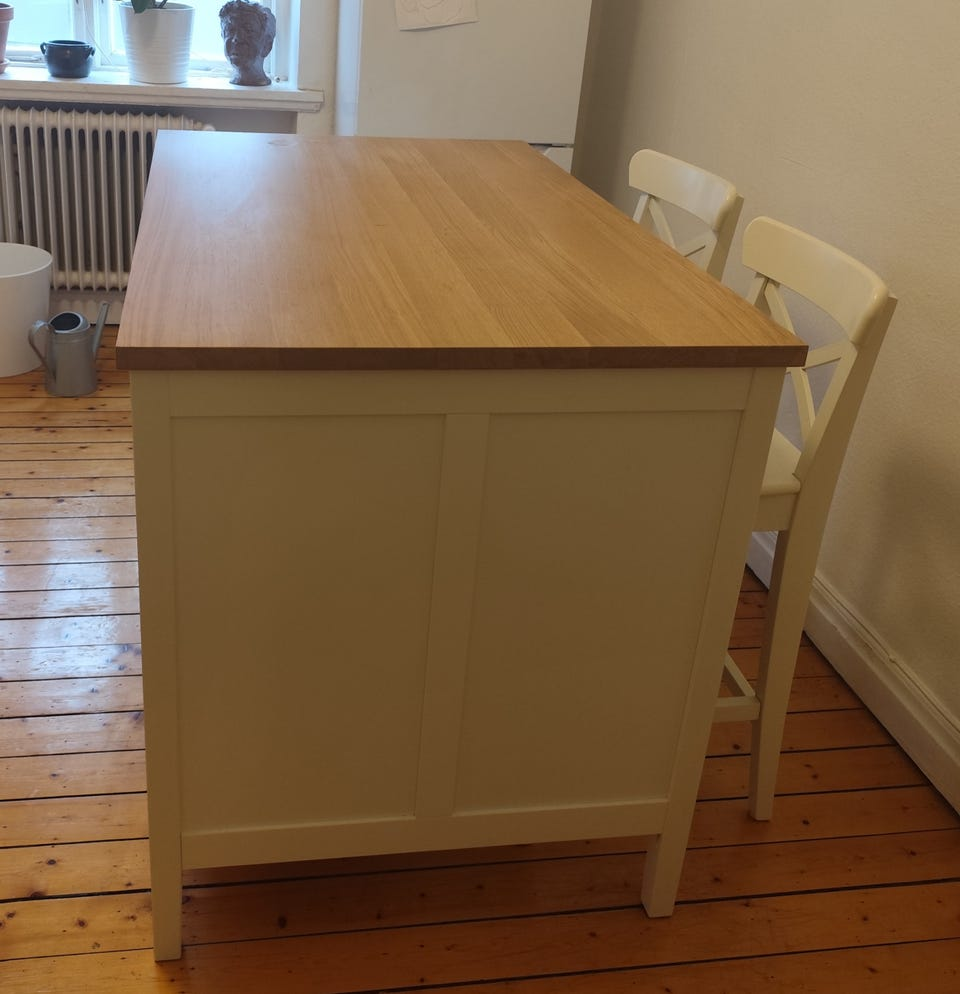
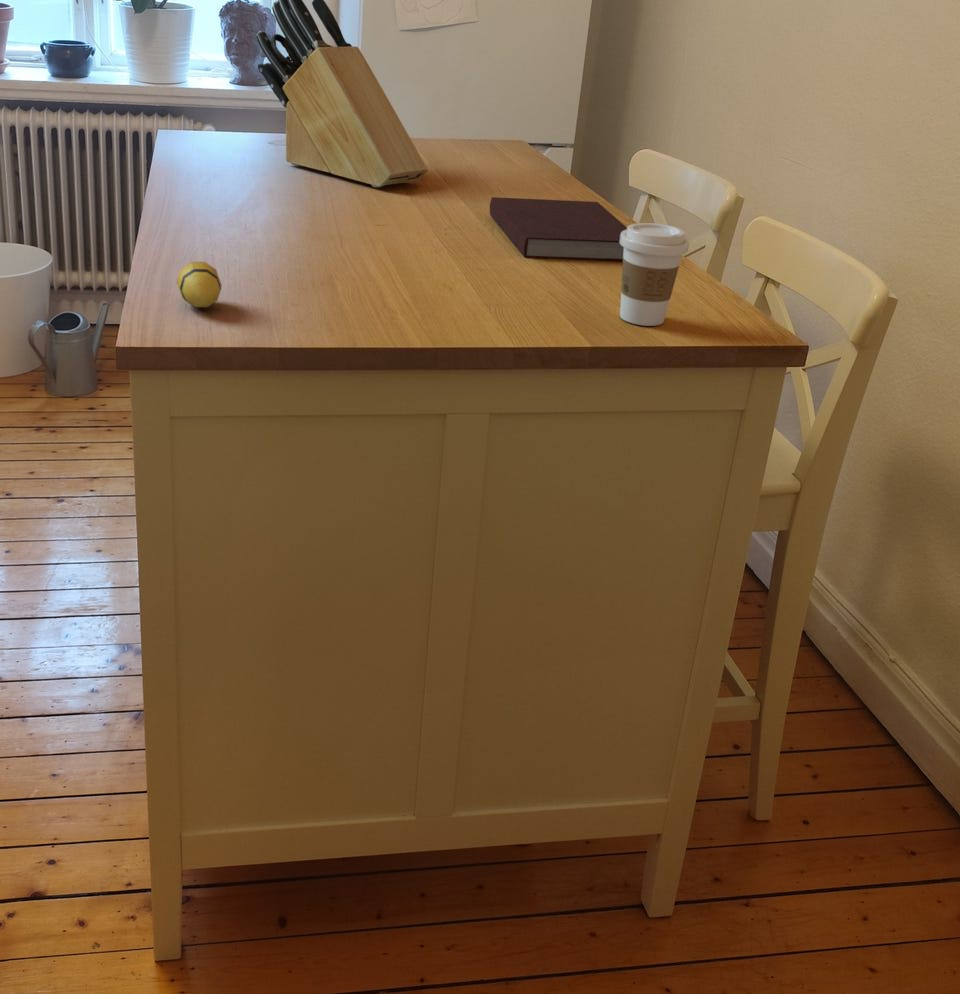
+ knife block (340, 84)
+ notebook (562, 228)
+ coffee cup (649, 274)
+ decorative egg (200, 286)
